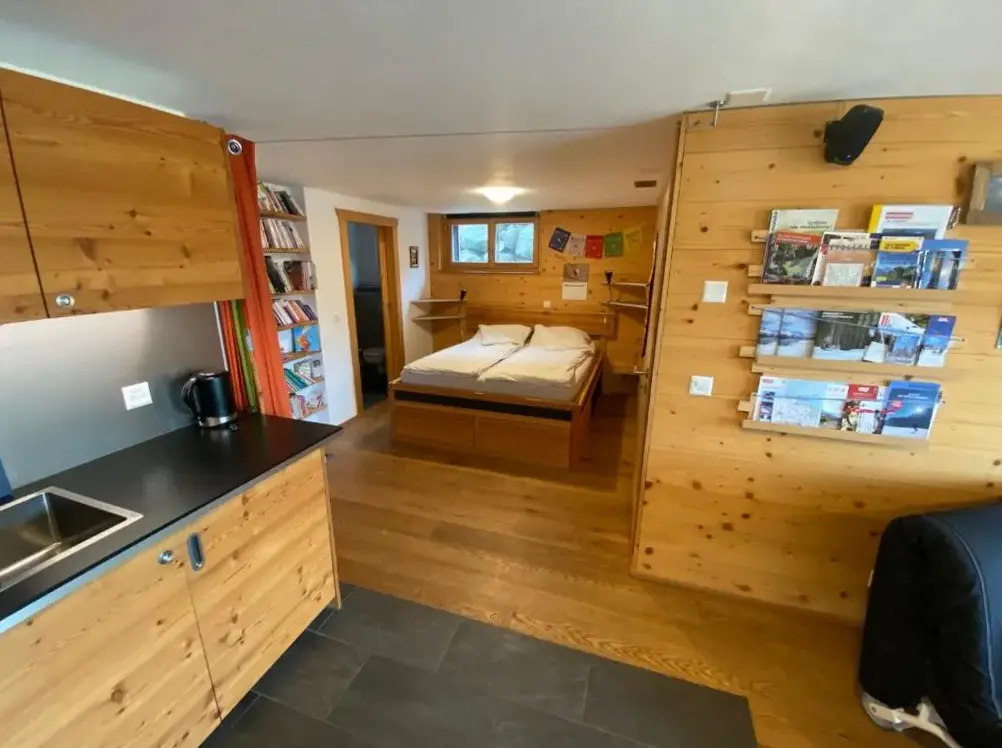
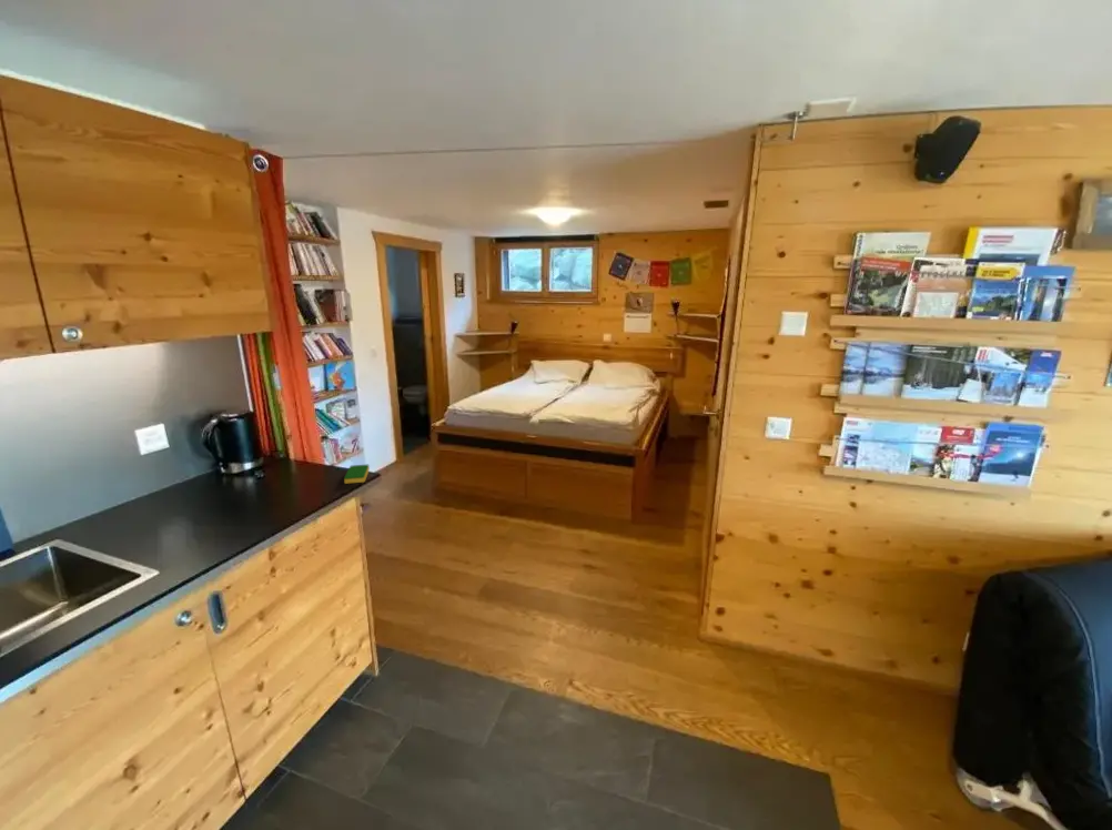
+ dish sponge (356, 473)
